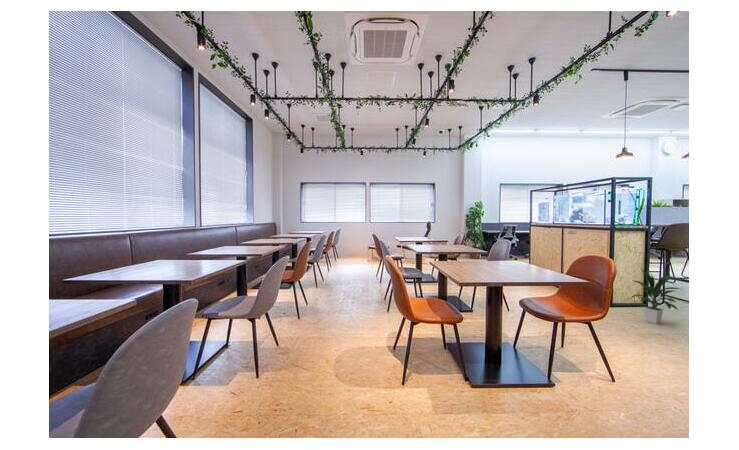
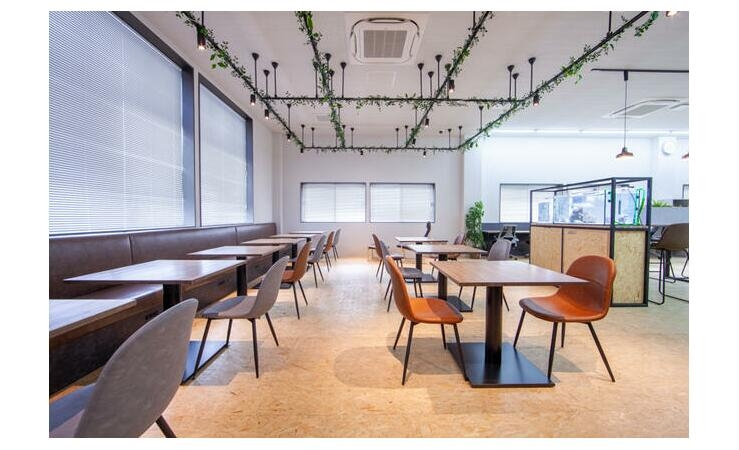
- indoor plant (656, 296)
